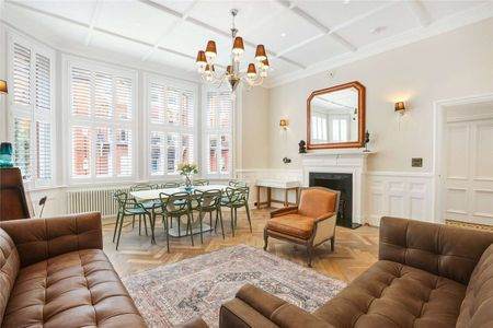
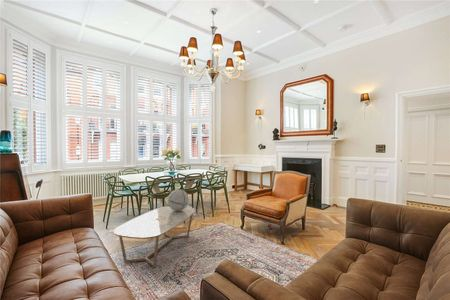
+ decorative sphere (178, 199)
+ coffee table (160, 233)
